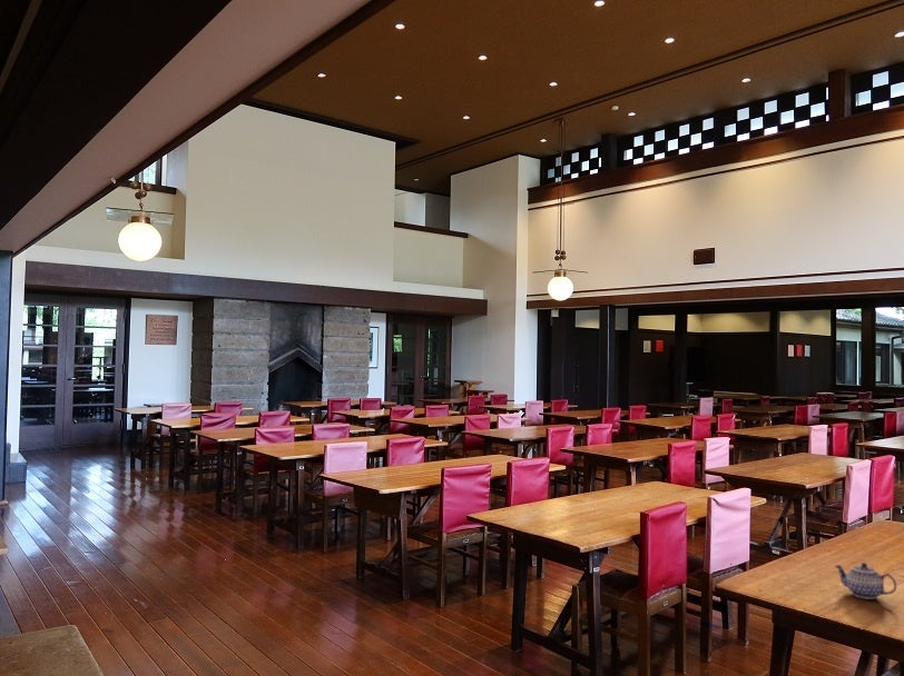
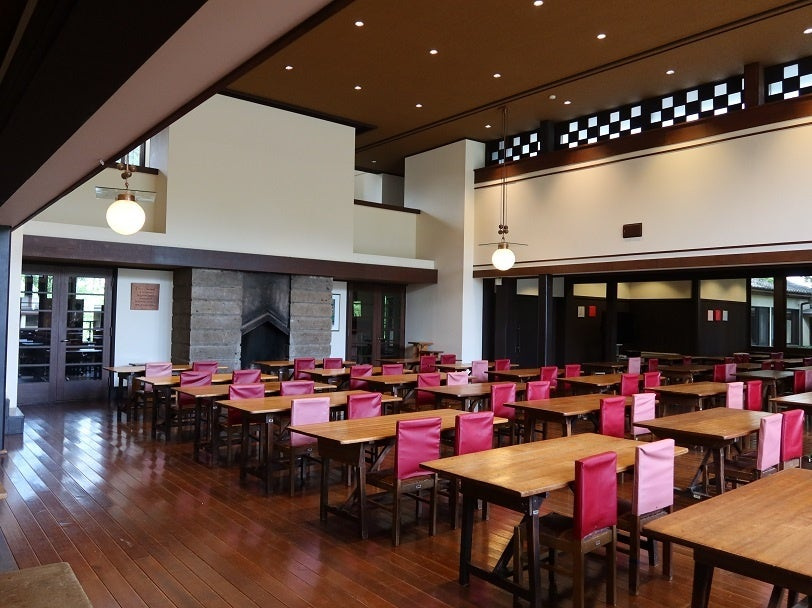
- teapot (864, 579)
